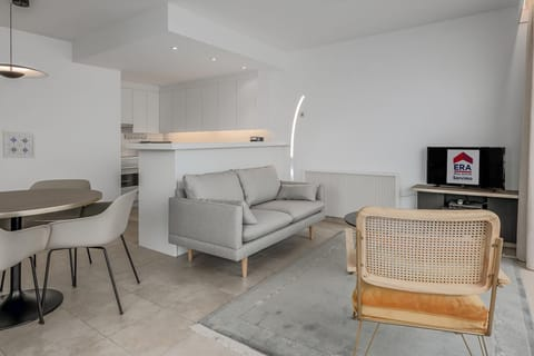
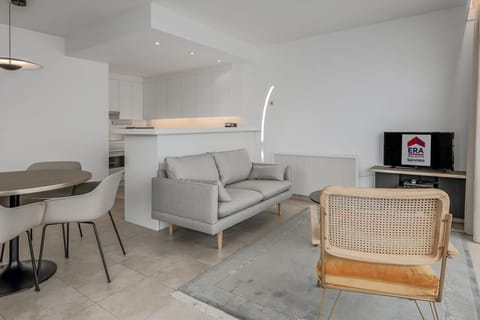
- wall art (19, 145)
